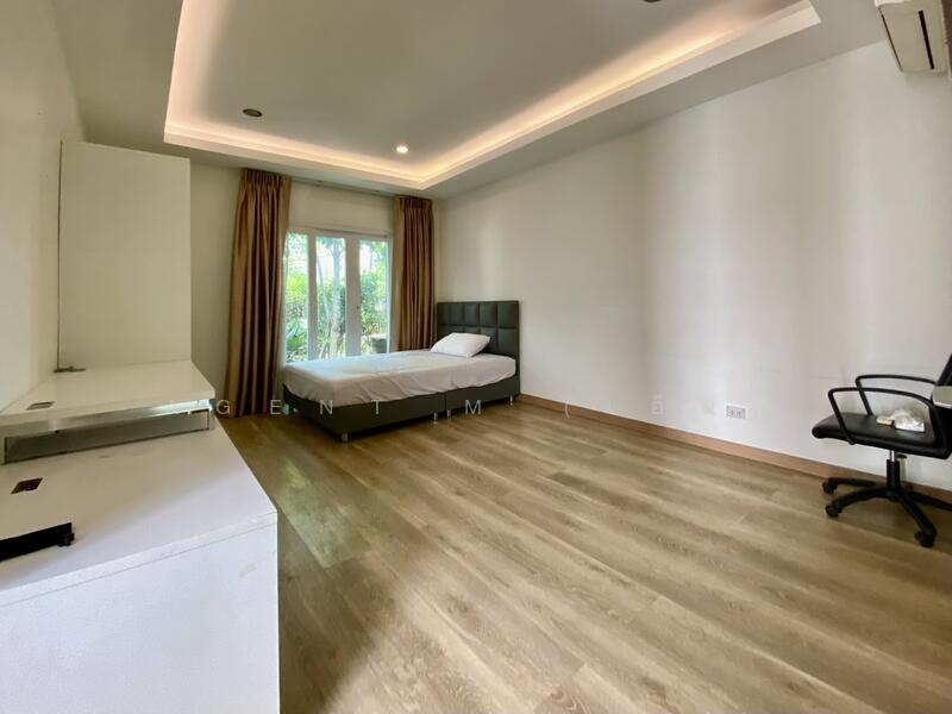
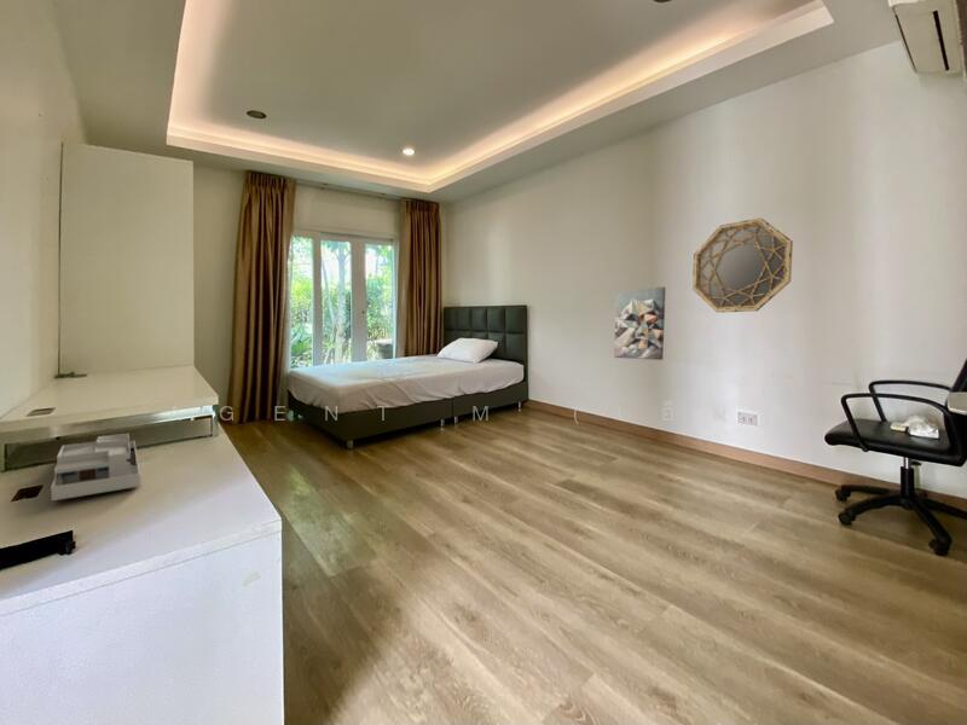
+ wall art (638, 324)
+ home mirror (739, 267)
+ desk organizer (100, 456)
